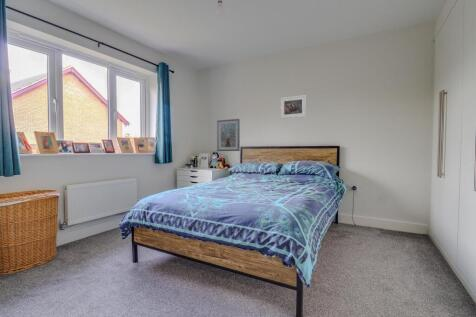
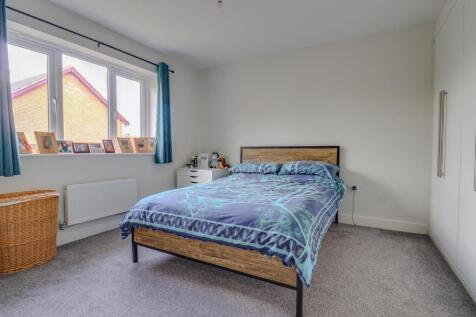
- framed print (293, 107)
- picture frame (228, 135)
